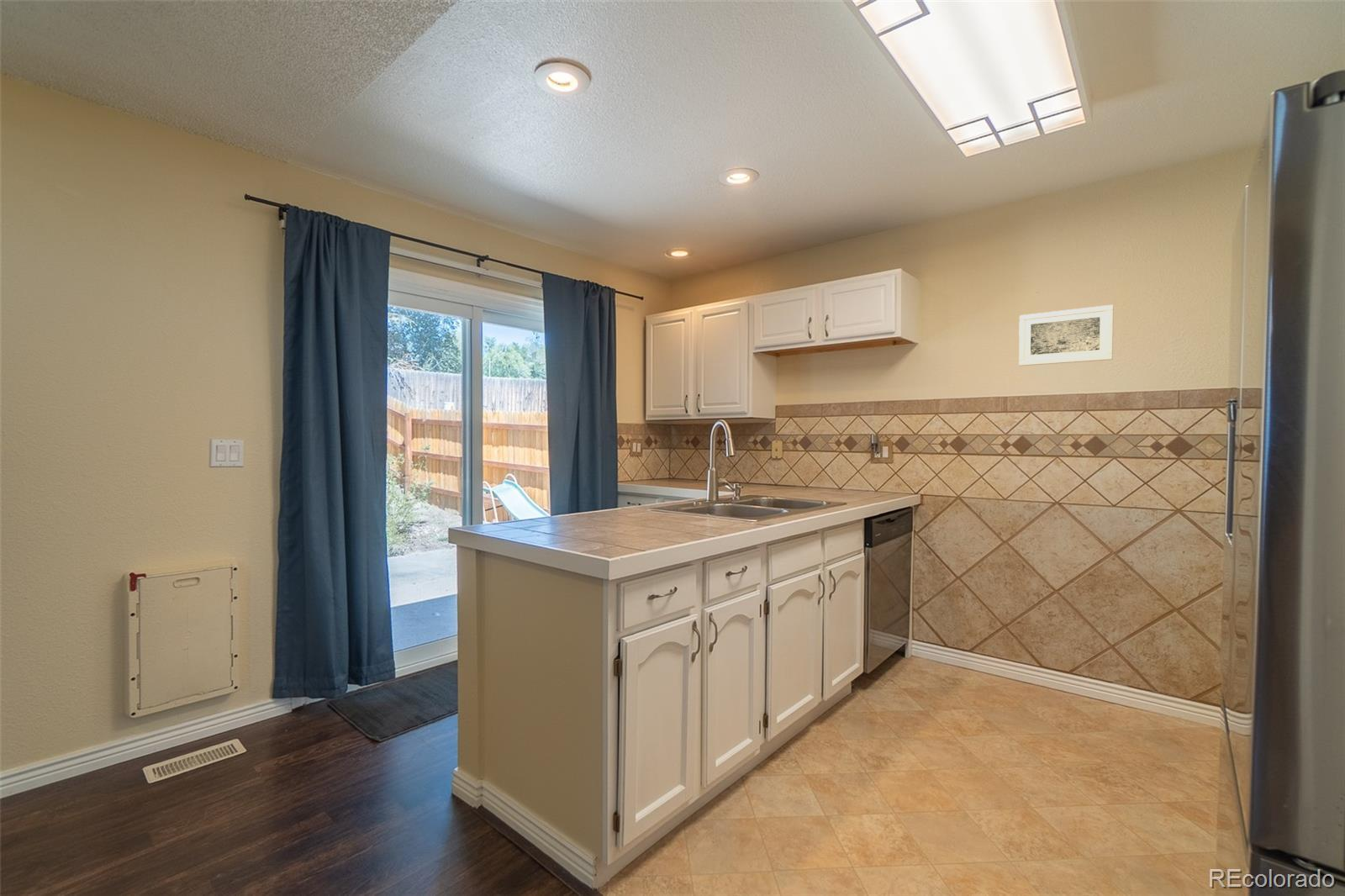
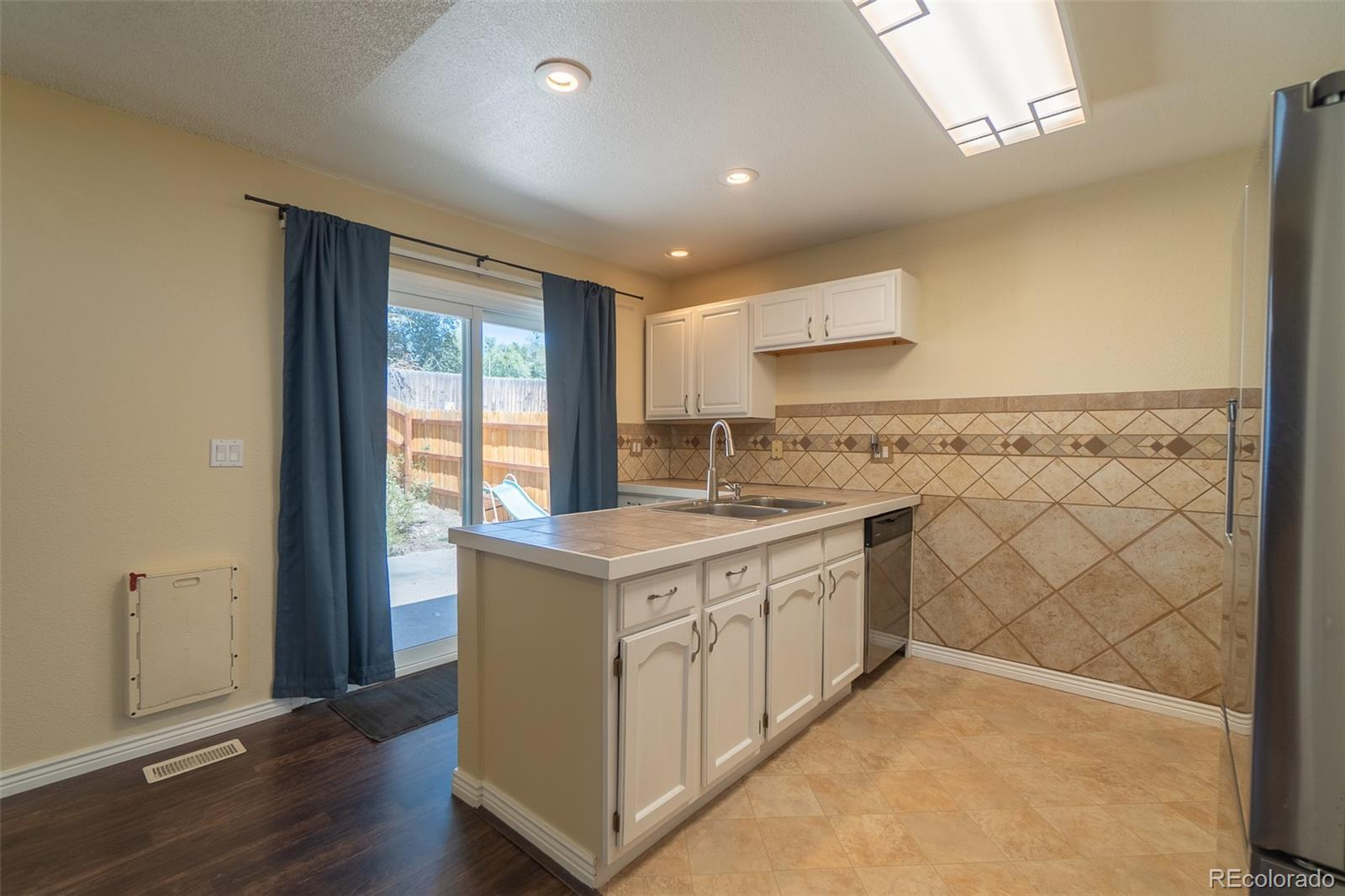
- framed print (1064, 336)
